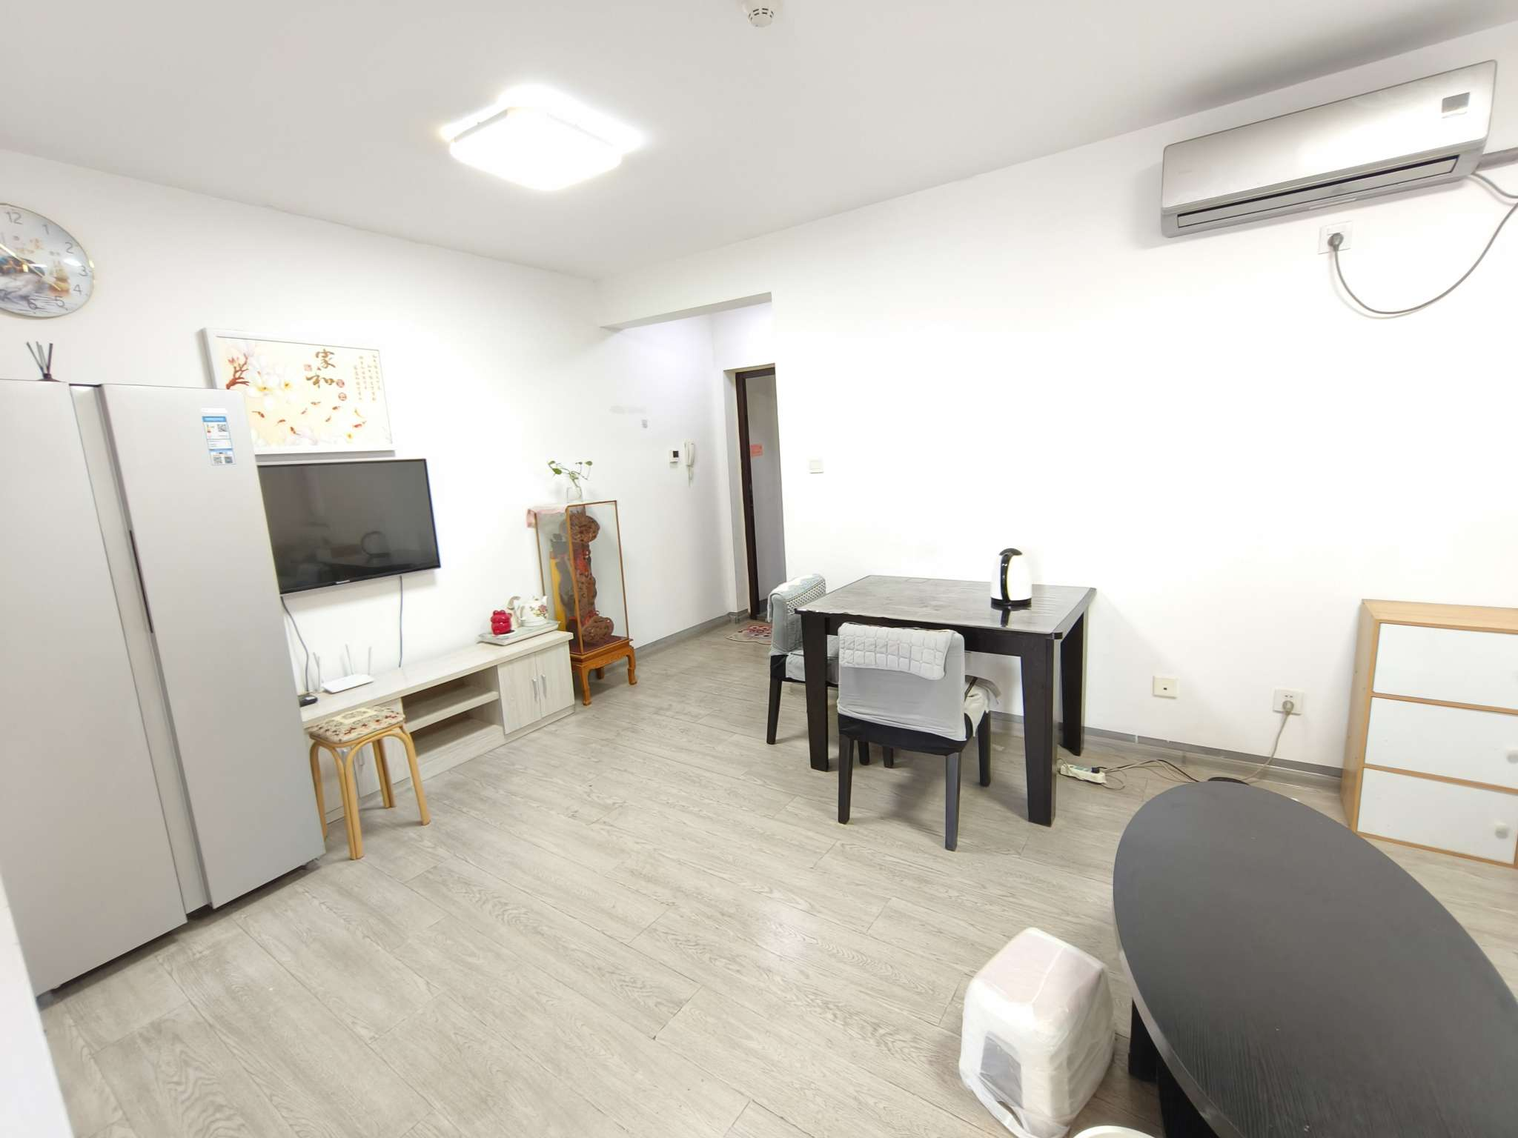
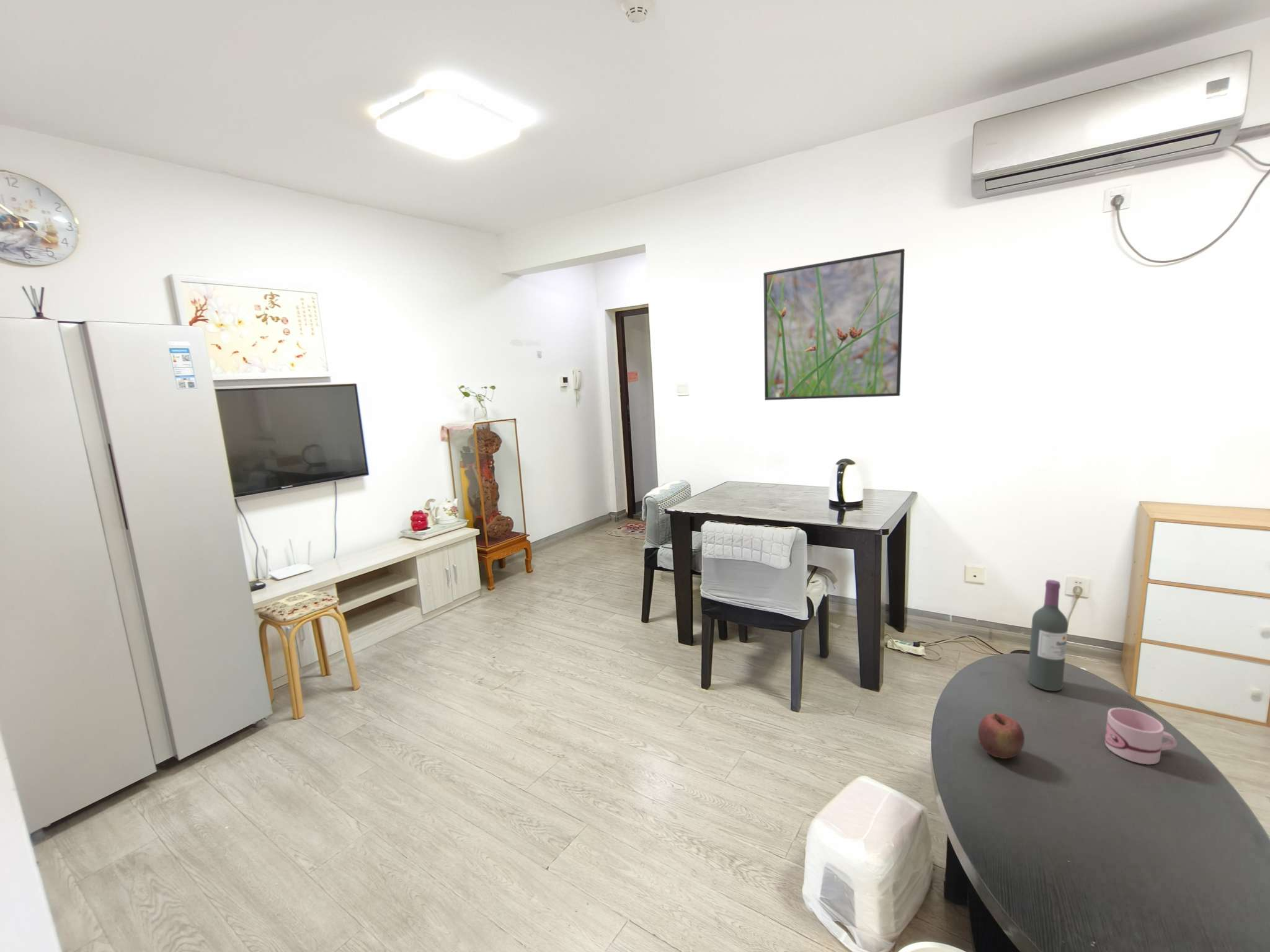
+ wine bottle (1049, 633)
+ mug (1141, 736)
+ apple (1000, 734)
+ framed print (828, 331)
